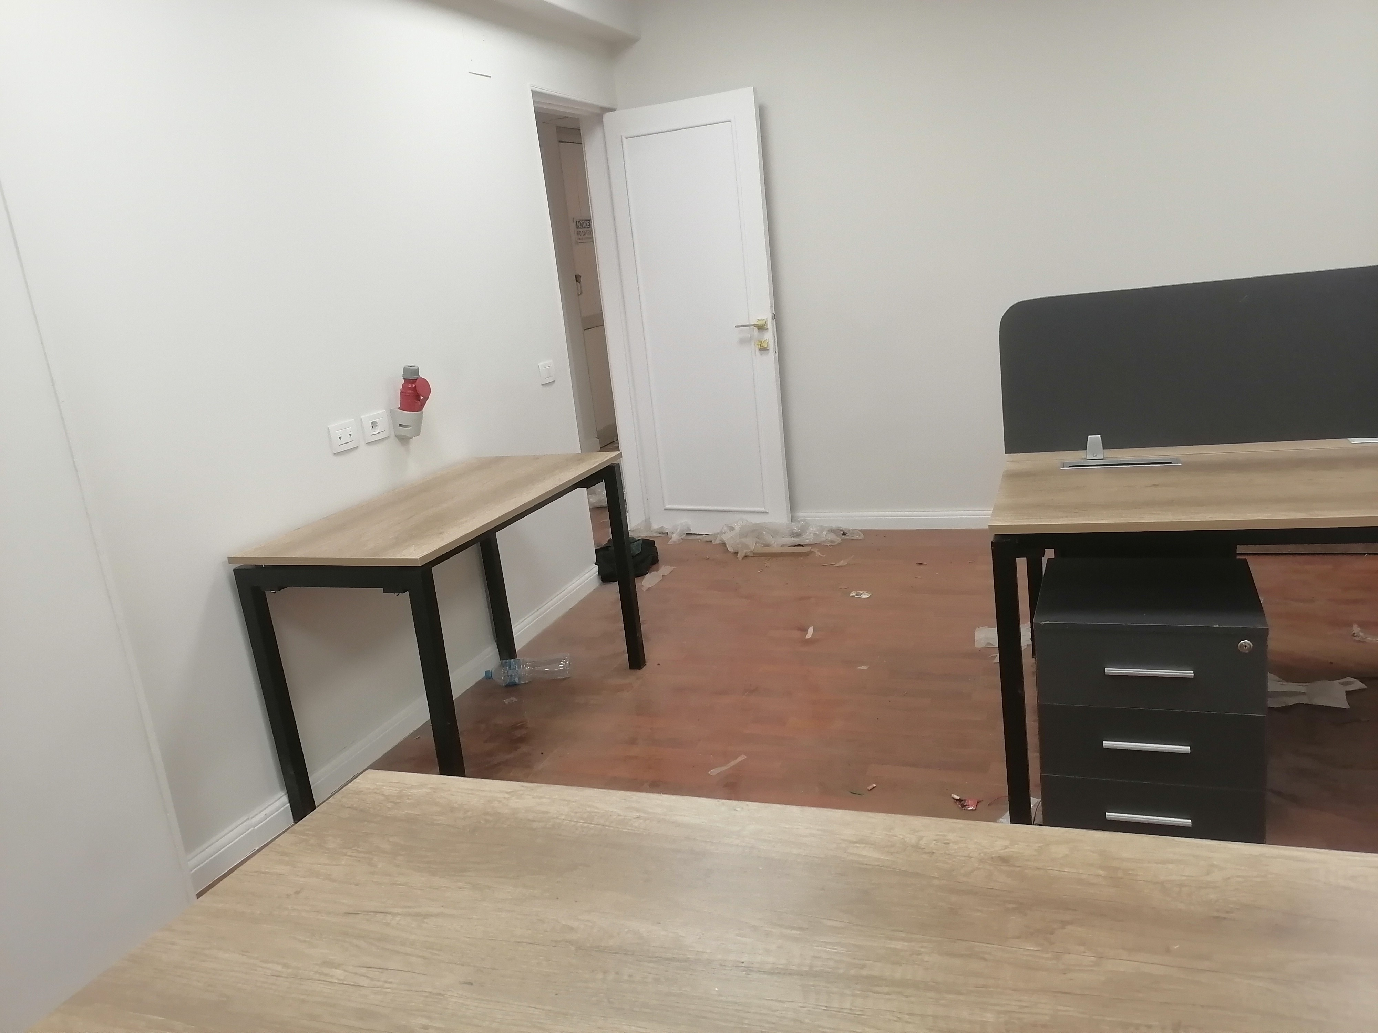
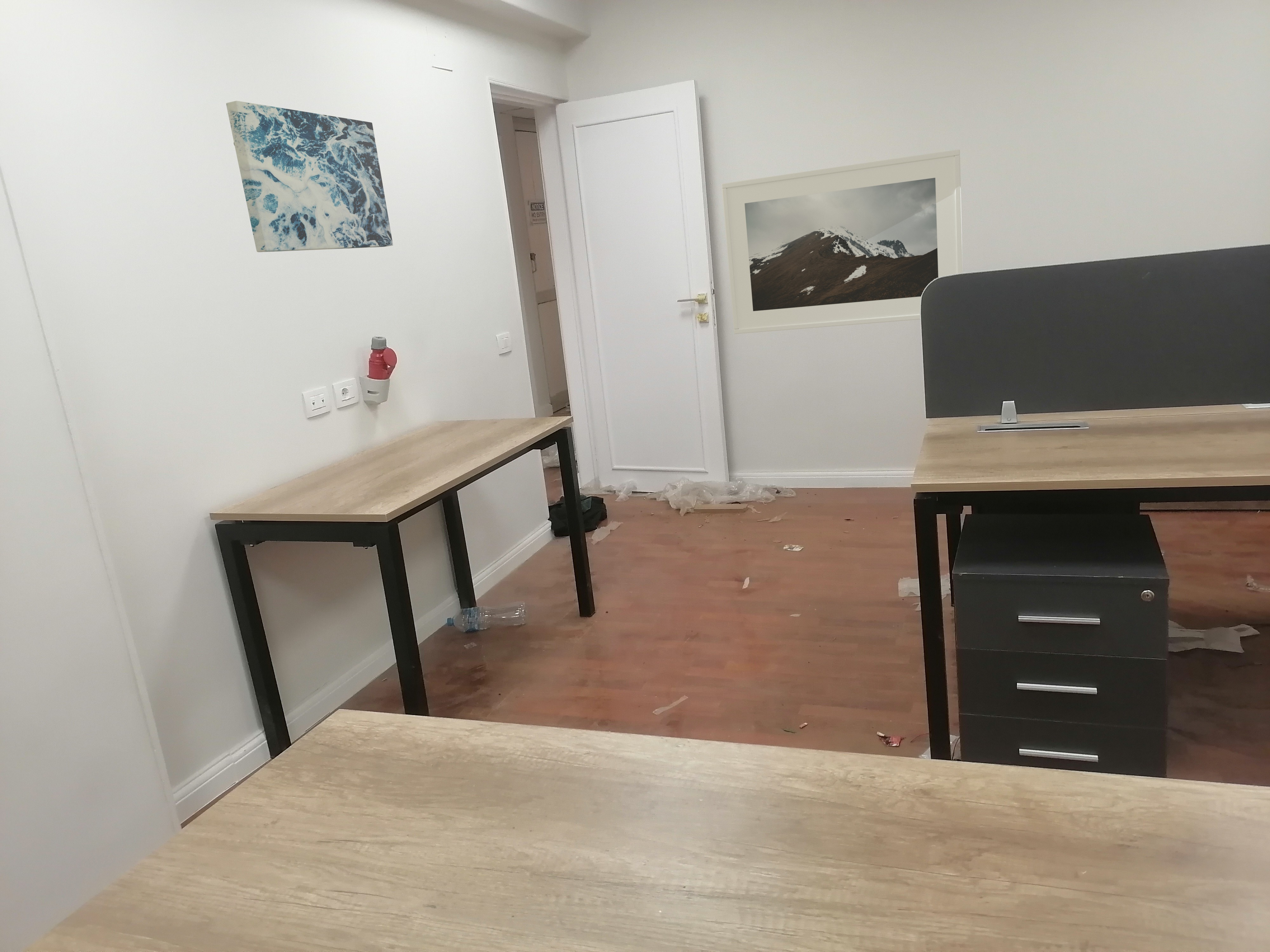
+ wall art (318, 182)
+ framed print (839, 248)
